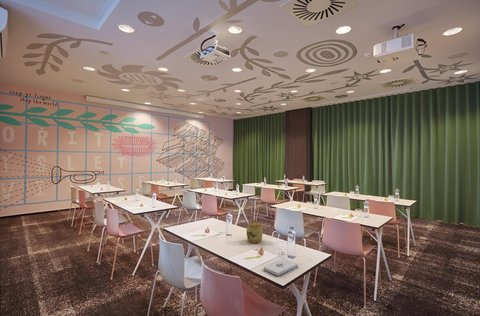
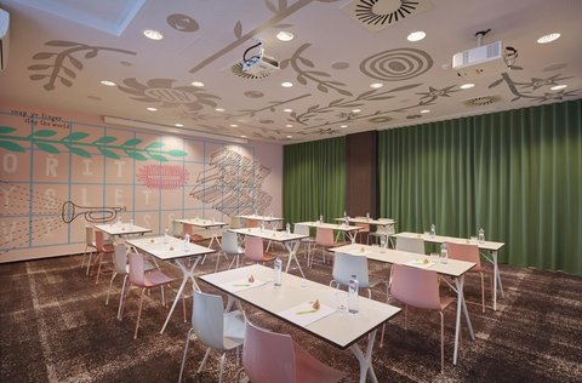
- jar (254, 230)
- notepad (280, 266)
